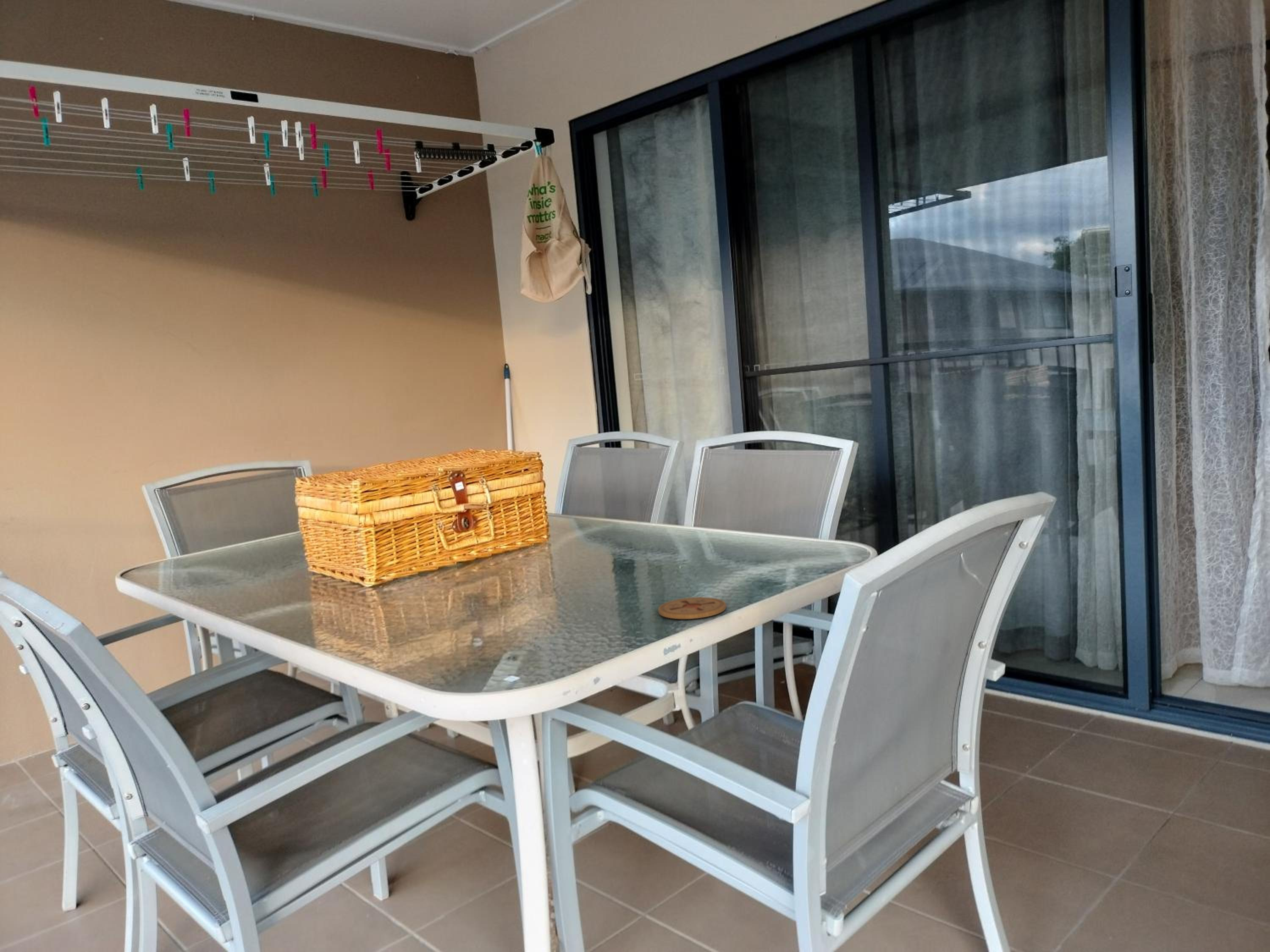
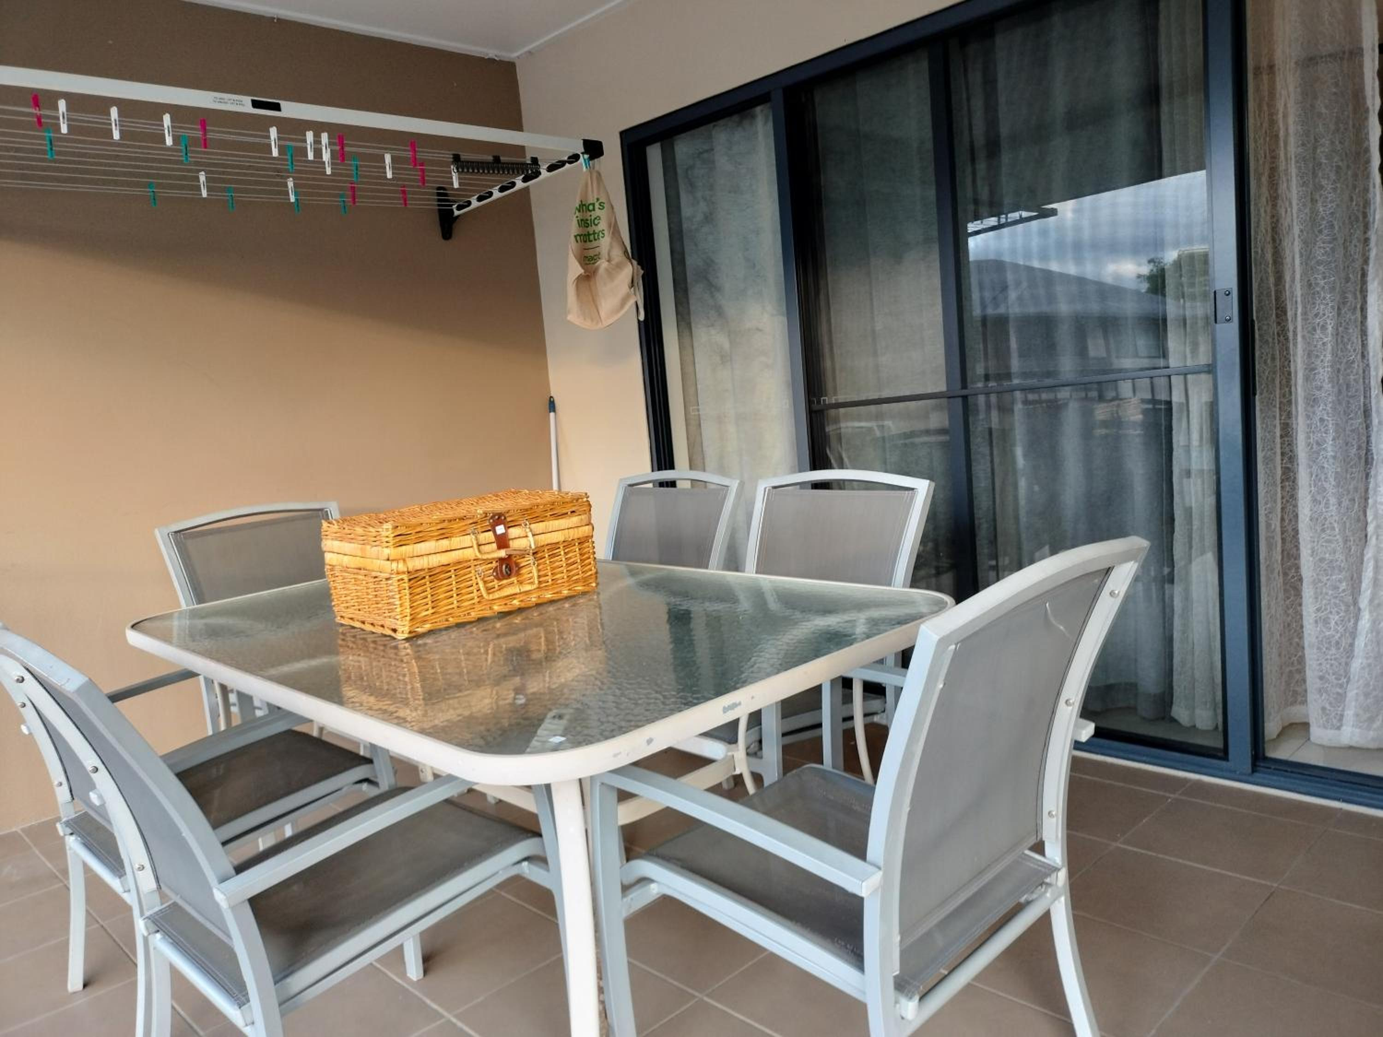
- coaster (692, 608)
